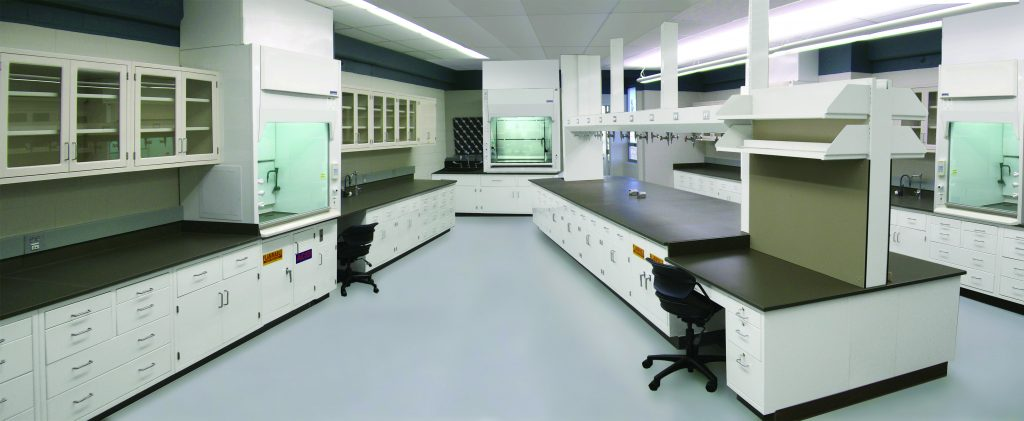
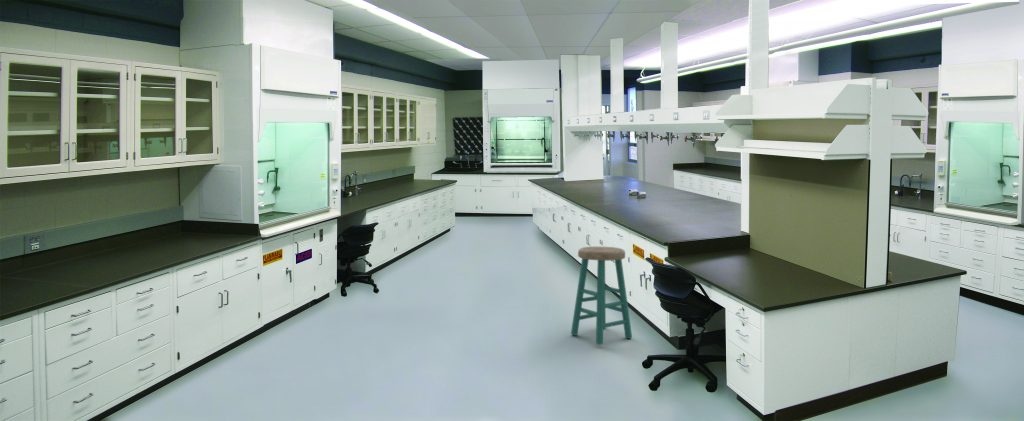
+ stool (601, 293)
